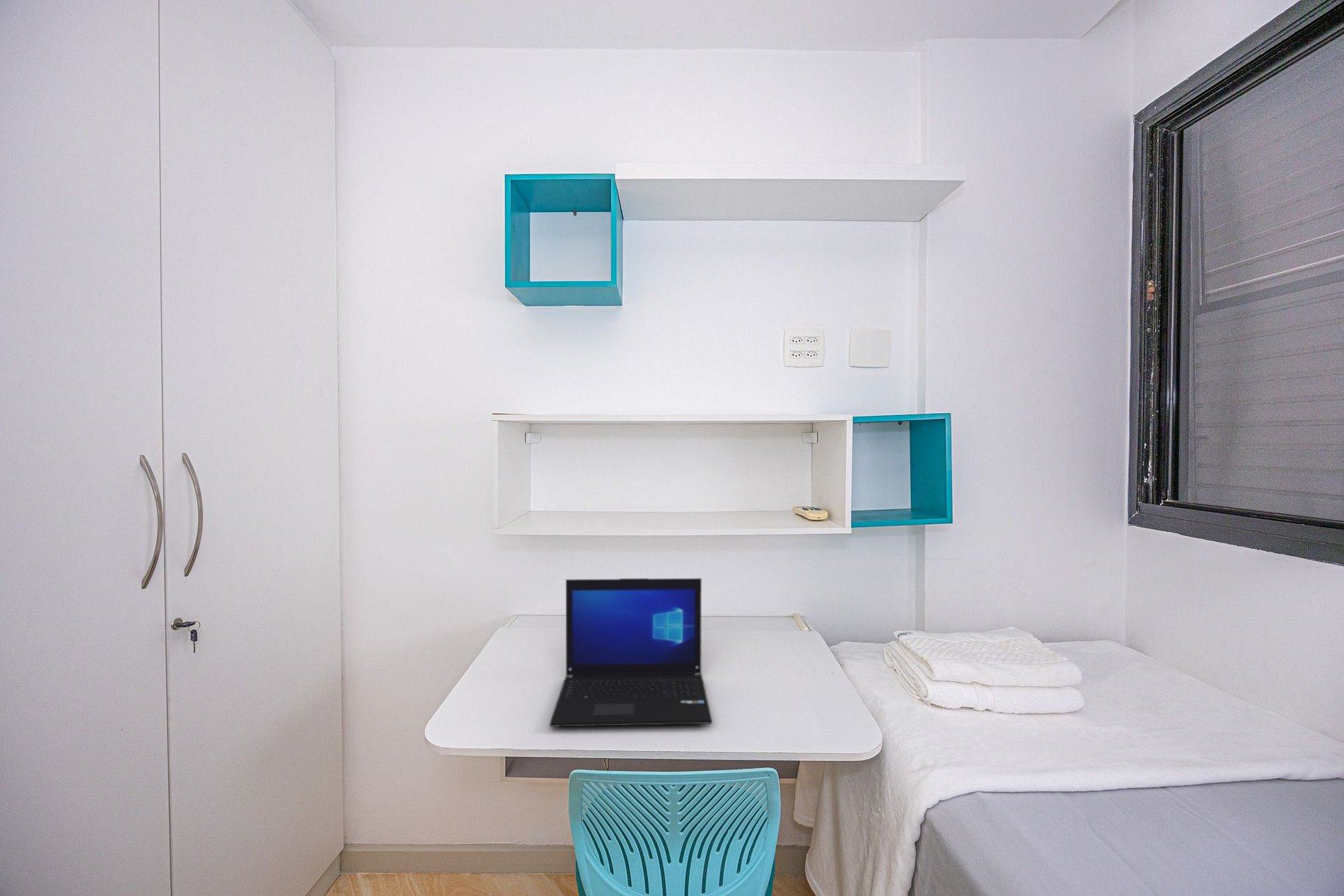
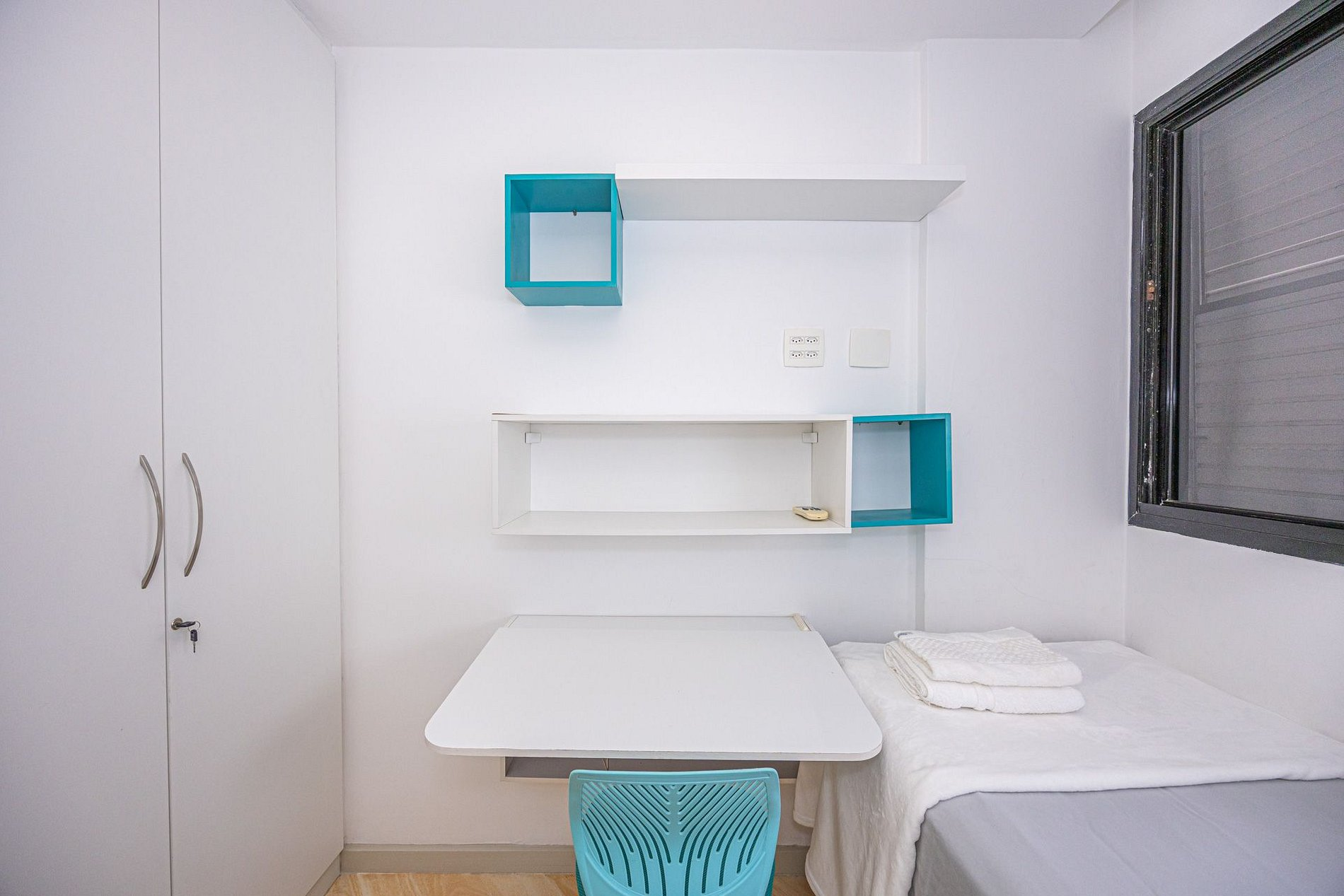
- laptop (632, 646)
